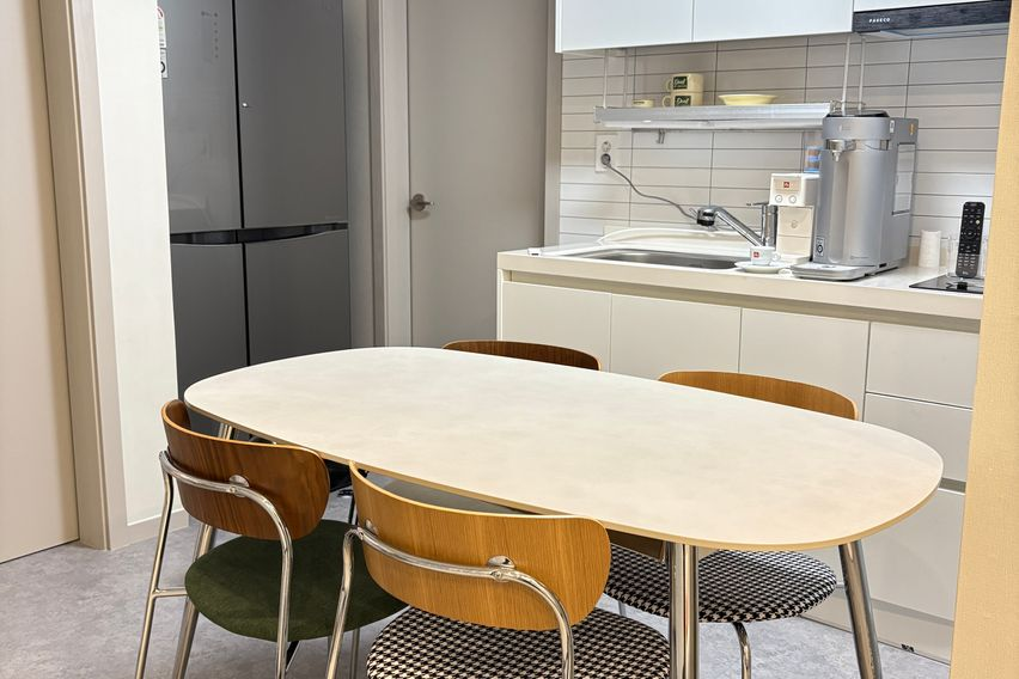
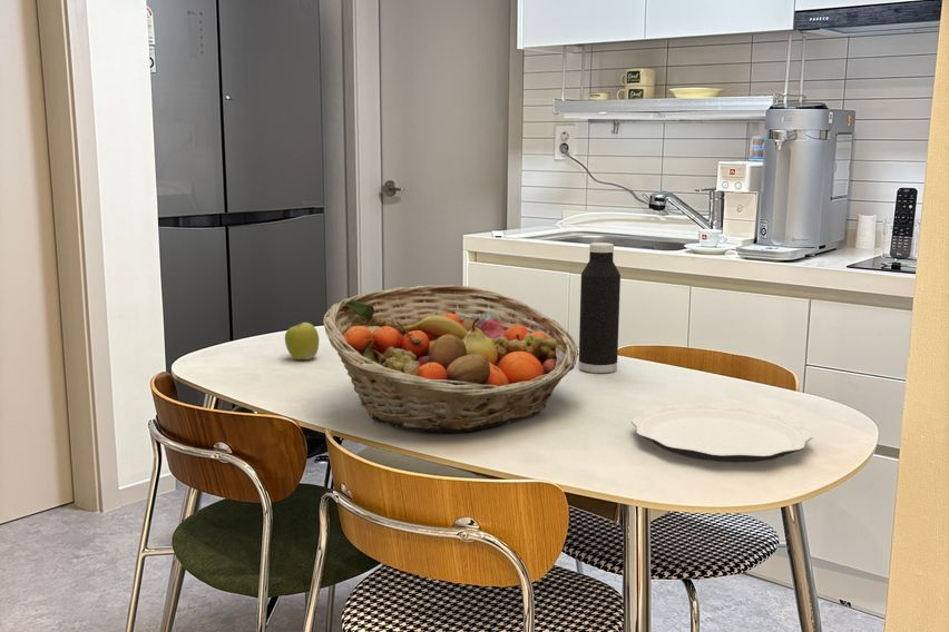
+ plate (718, 433)
+ fruit basket (452, 353)
+ water bottle (599, 306)
+ apple (301, 337)
